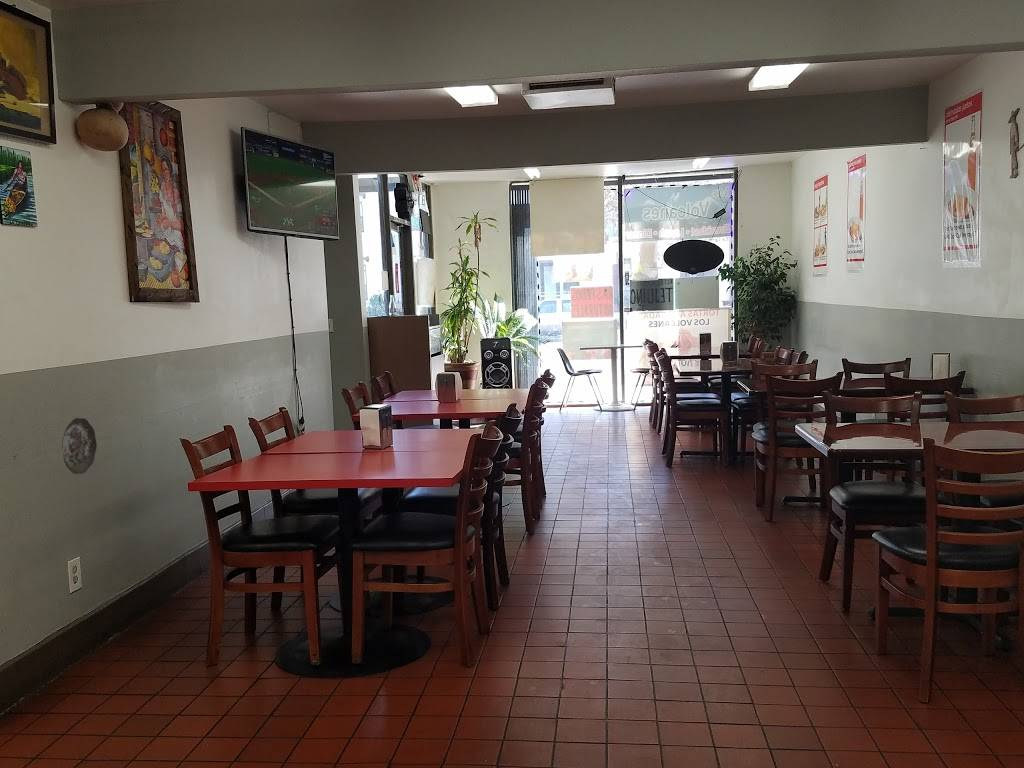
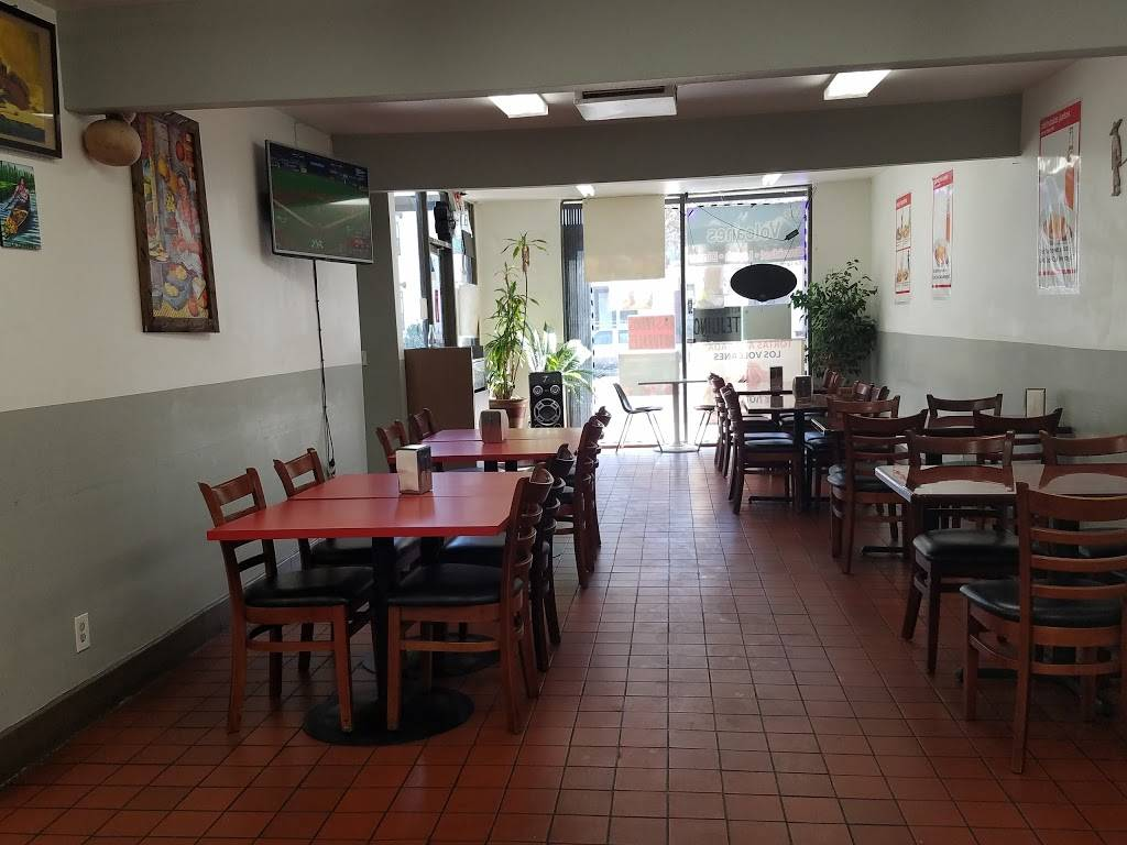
- decorative plate (77, 445)
